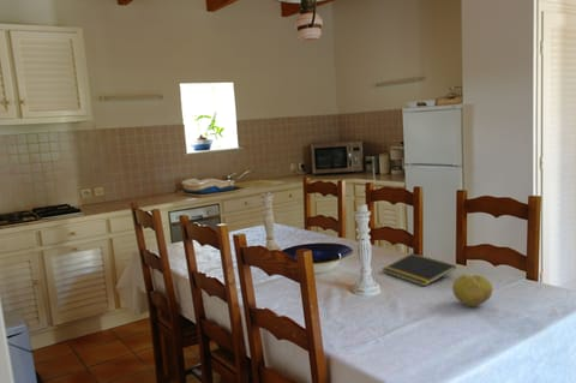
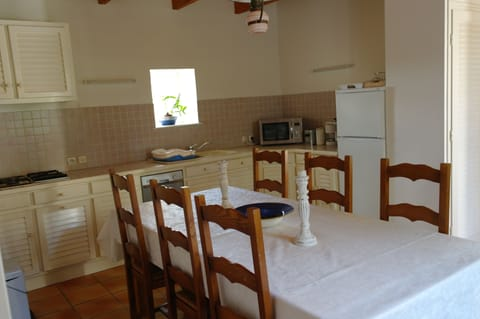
- notepad (418, 268)
- fruit (472, 289)
